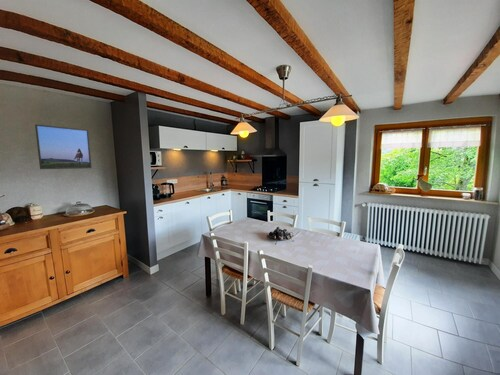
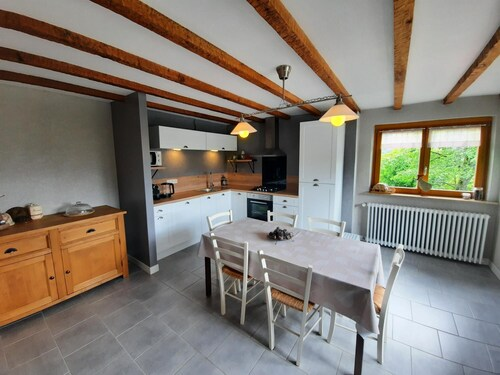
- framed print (65, 148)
